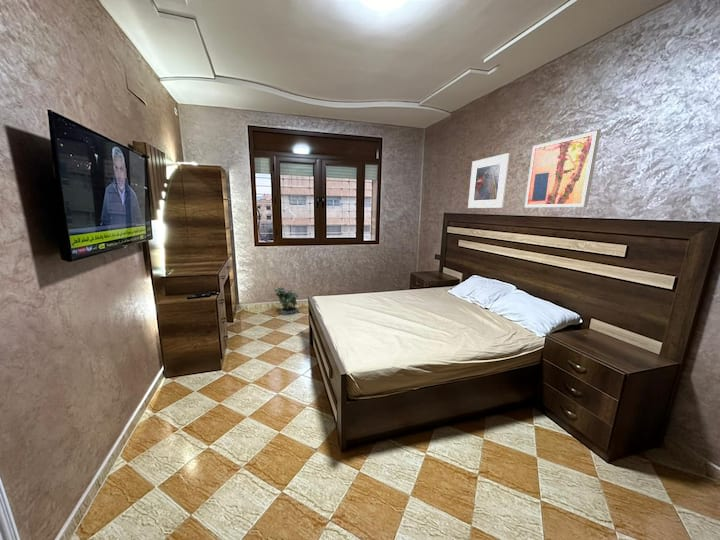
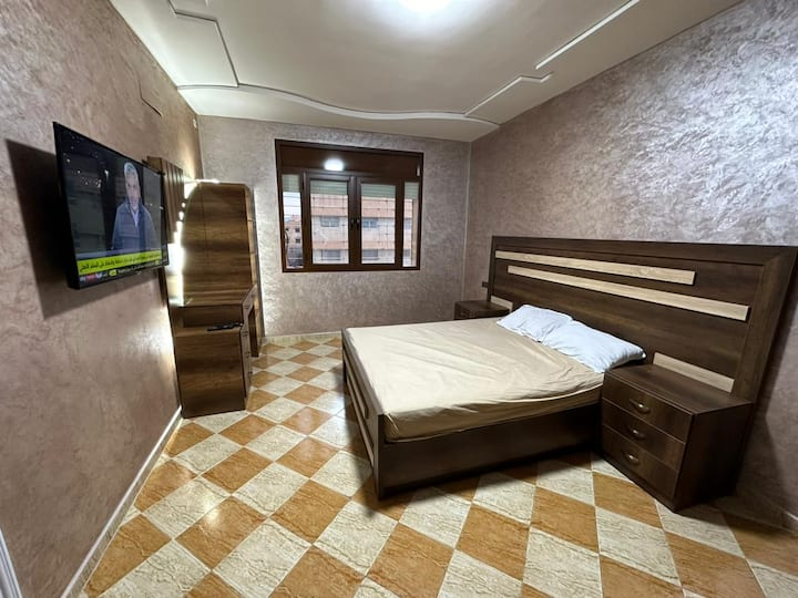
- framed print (486, 183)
- wall art (557, 174)
- potted plant (287, 298)
